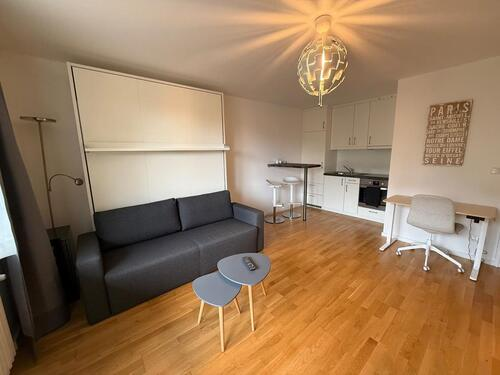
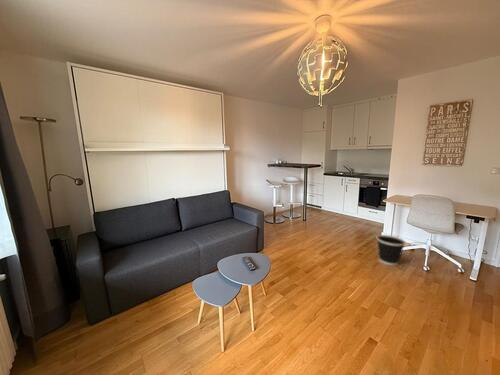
+ wastebasket (389, 250)
